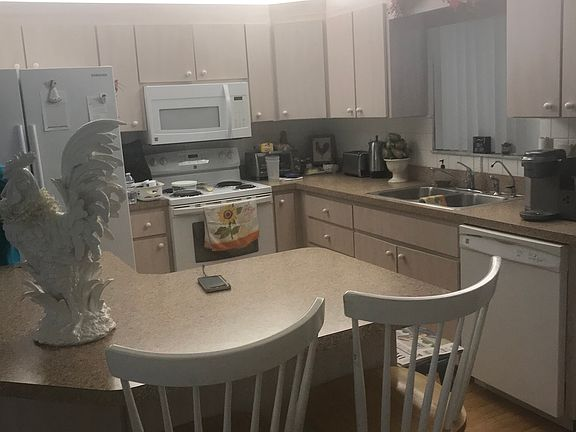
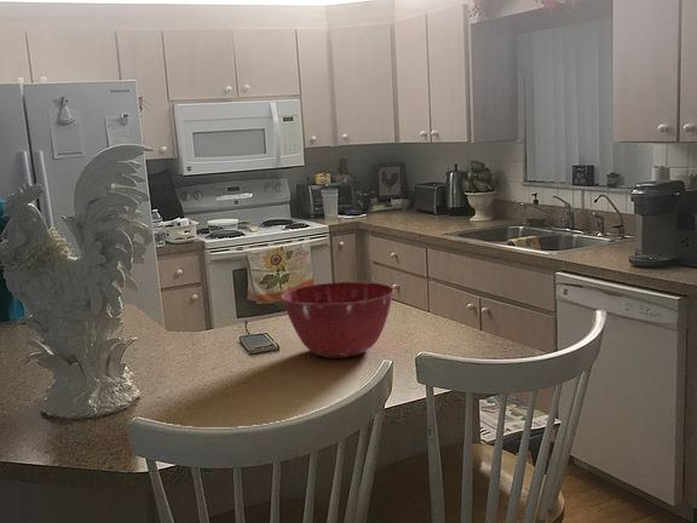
+ mixing bowl (339, 321)
